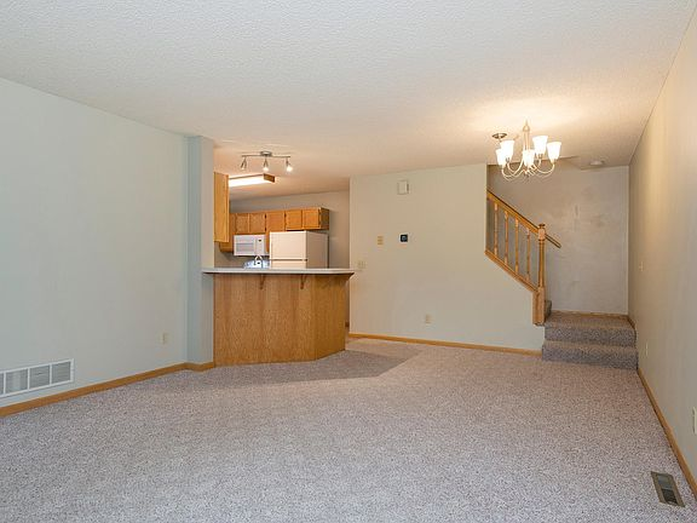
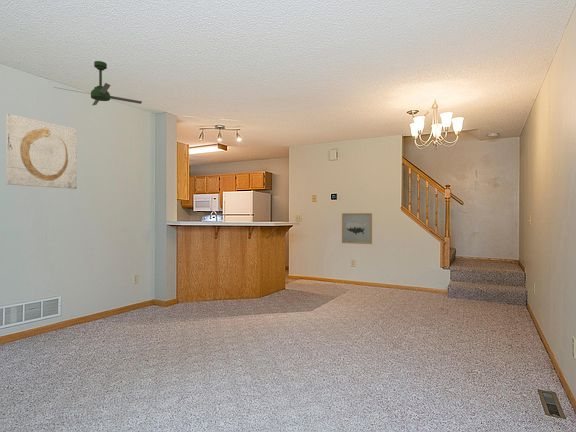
+ ceiling fan (100, 81)
+ wall art (44, 154)
+ wall art (356, 228)
